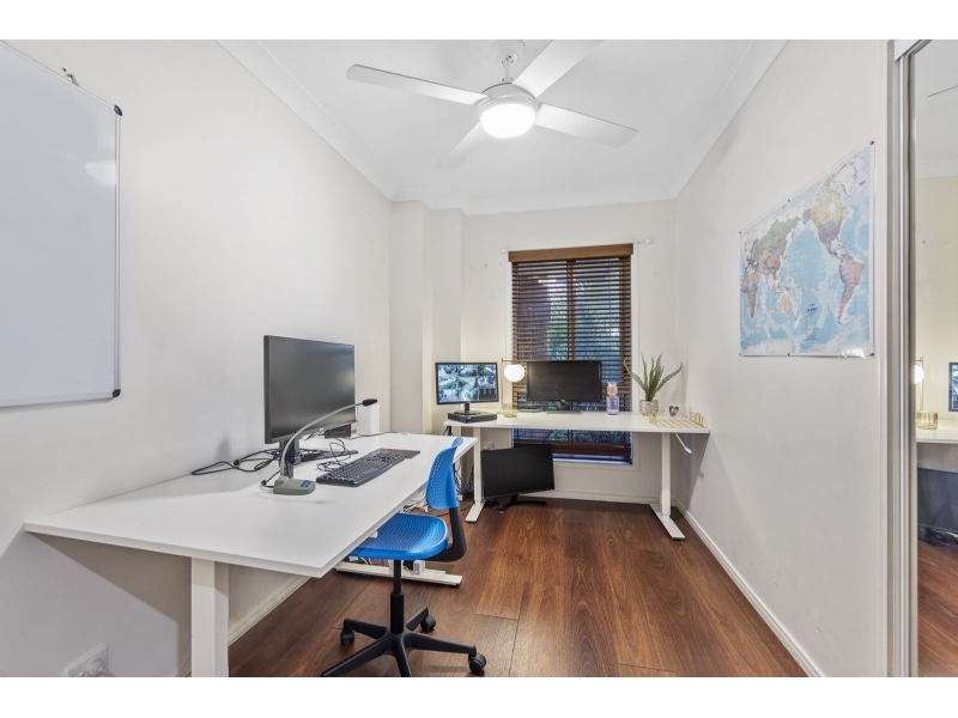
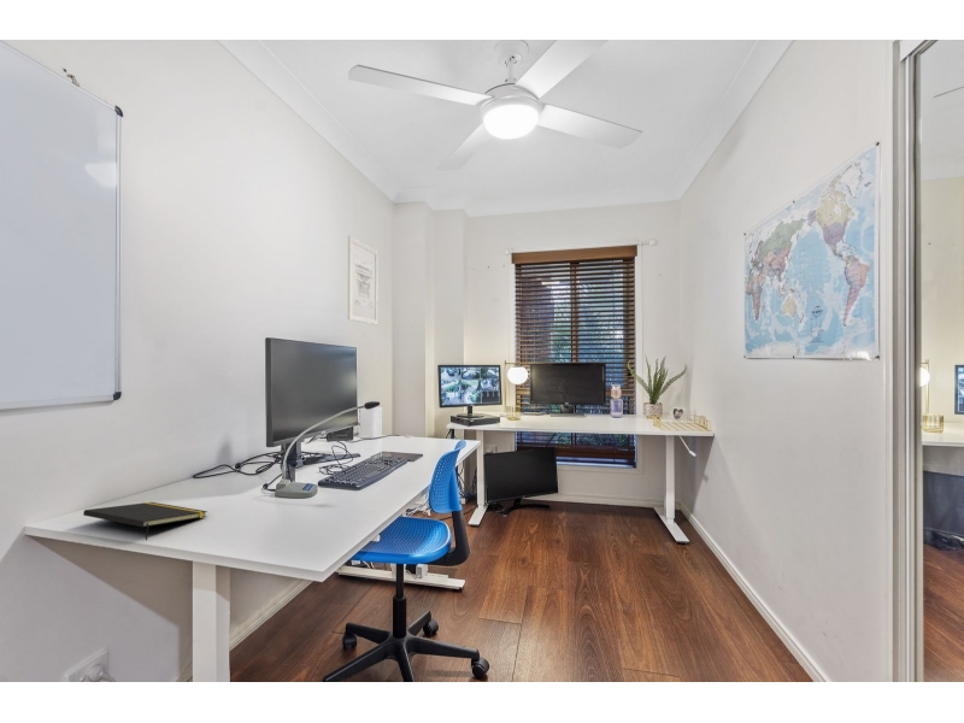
+ wall art (364, 283)
+ notepad (147, 513)
